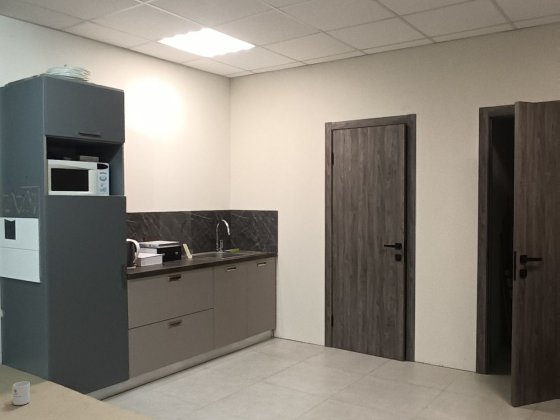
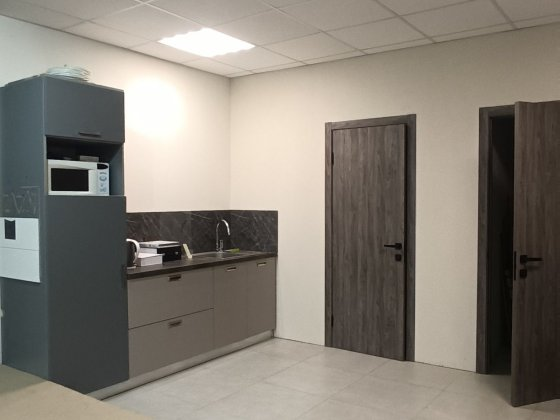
- mug (19, 392)
